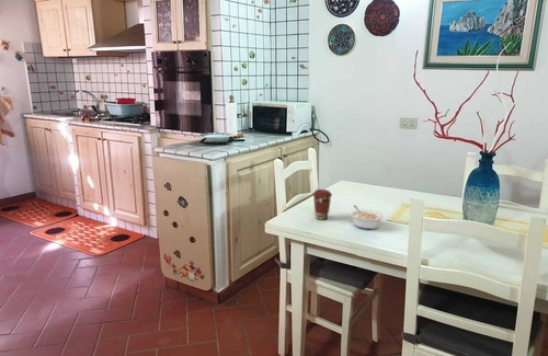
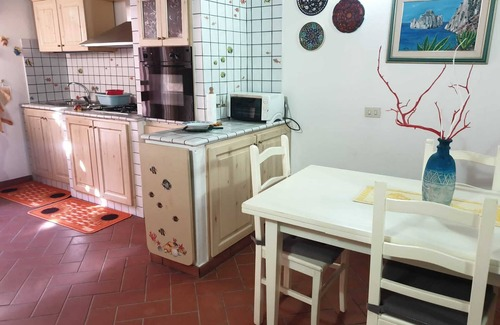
- legume (364, 218)
- coffee cup (321, 204)
